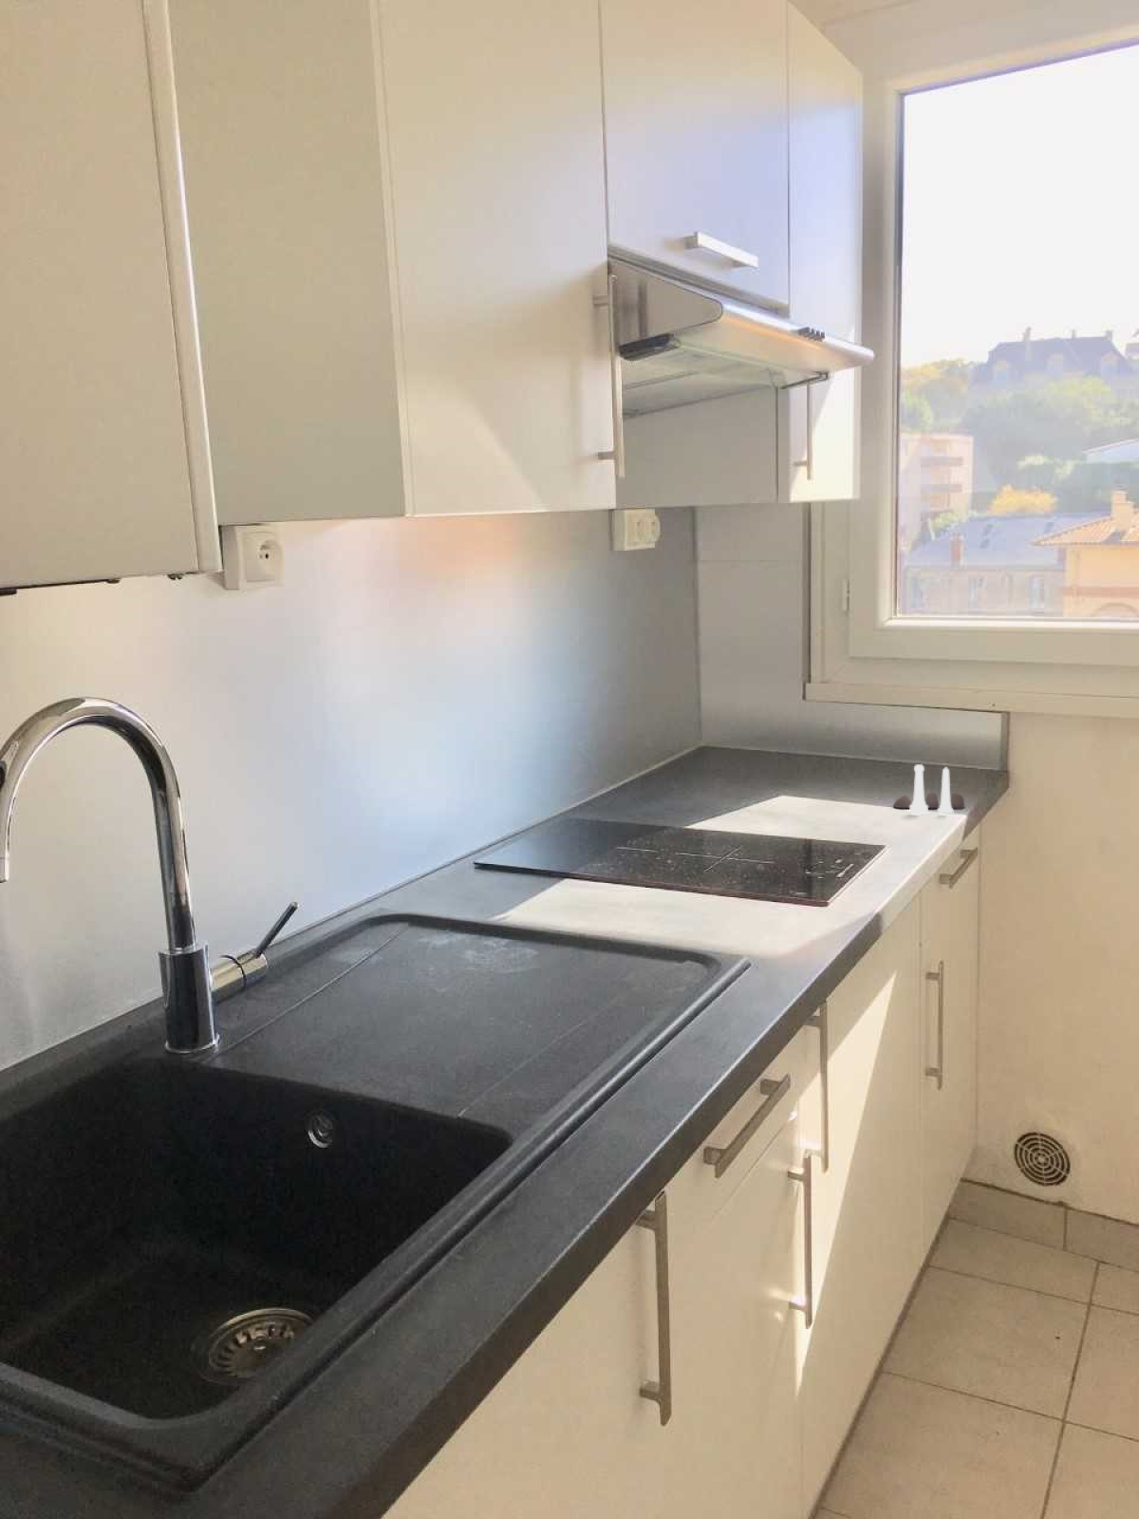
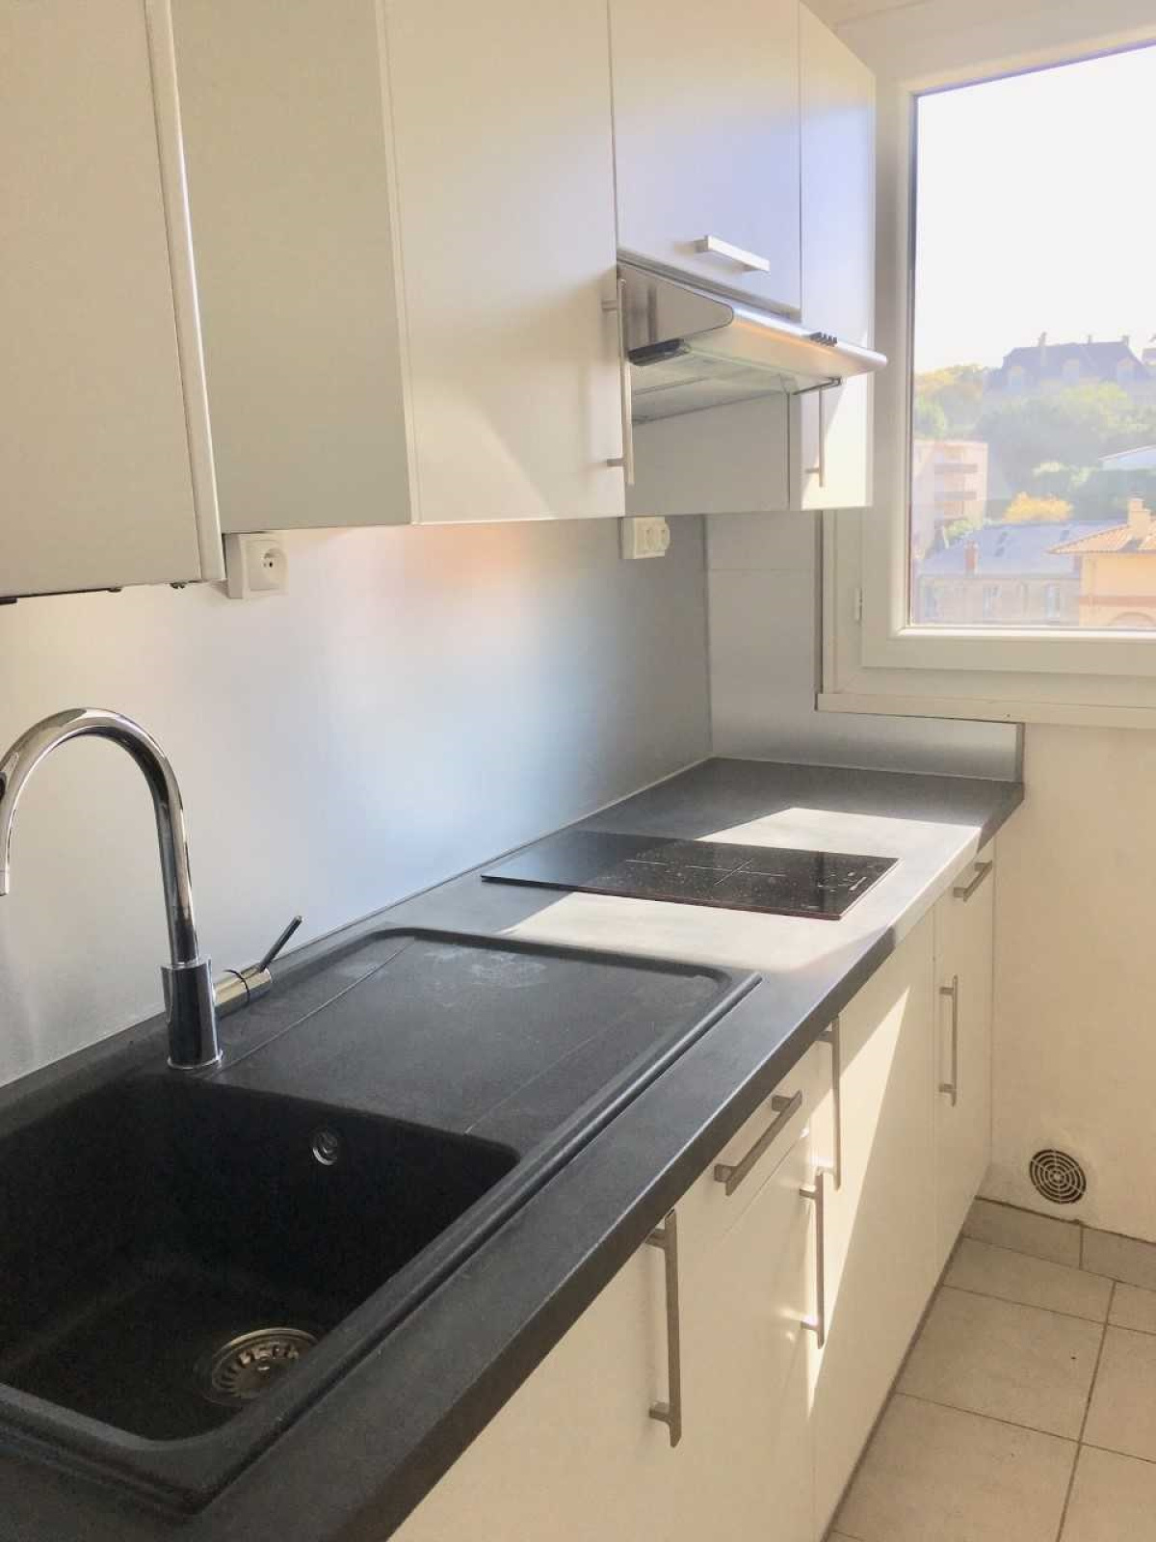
- salt and pepper shaker set (922, 785)
